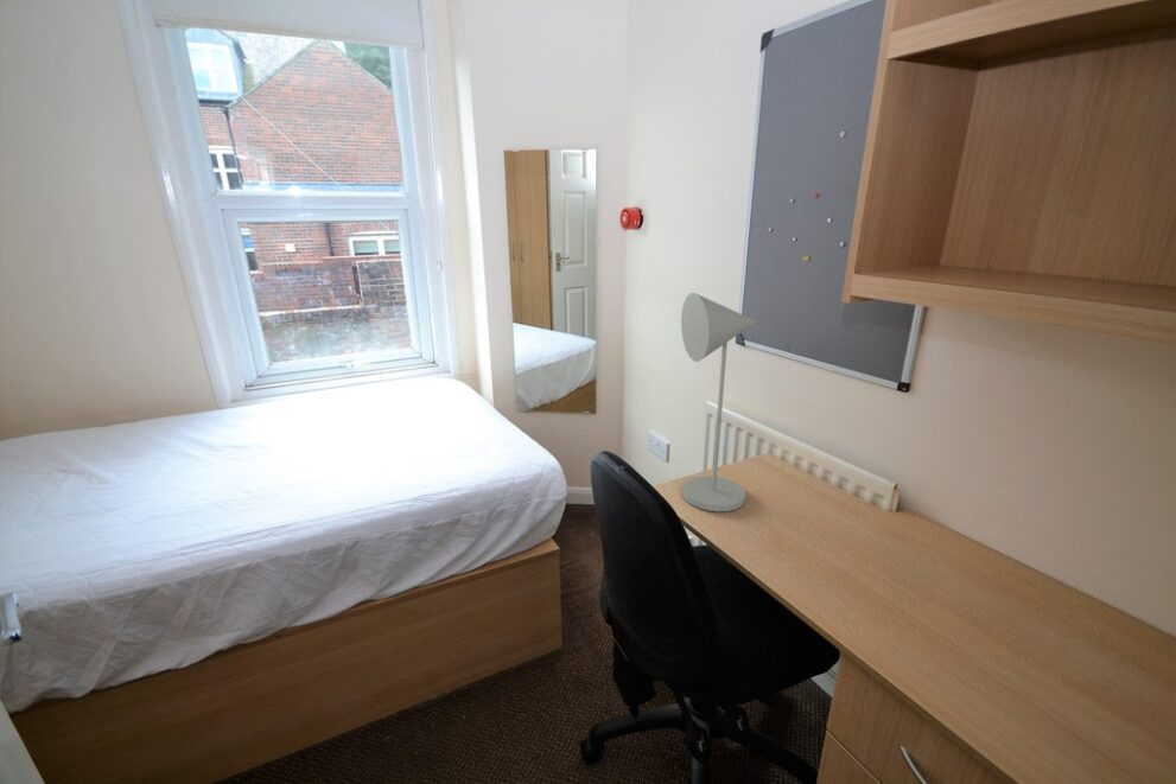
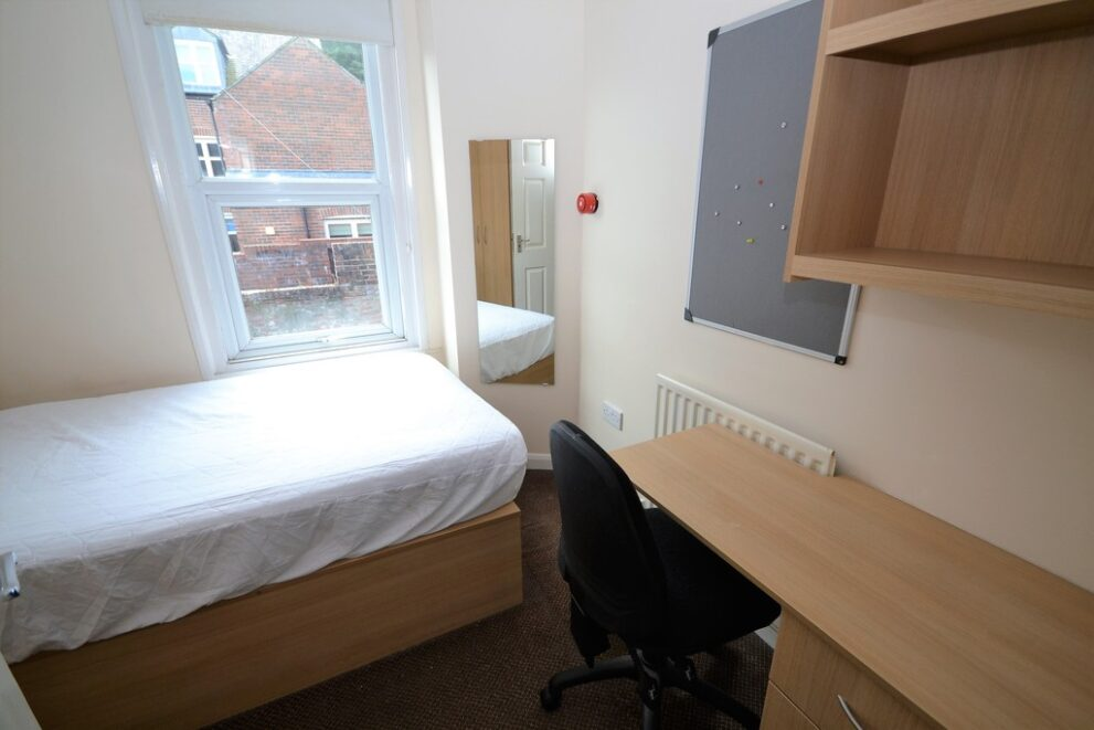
- desk lamp (719, 400)
